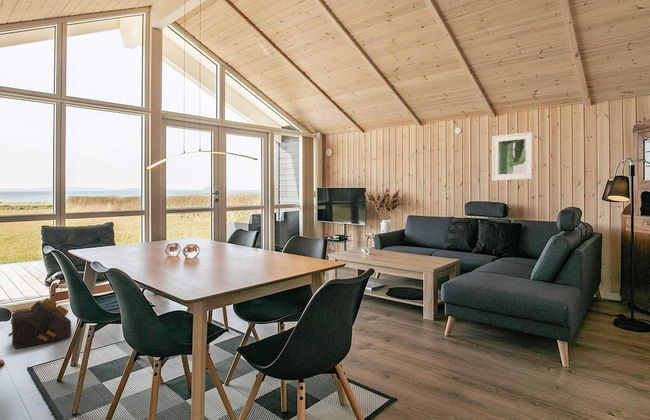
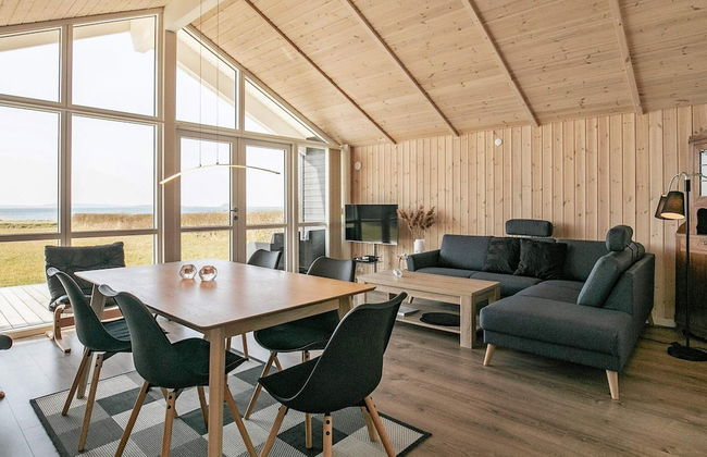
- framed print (511, 157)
- backpack (40, 319)
